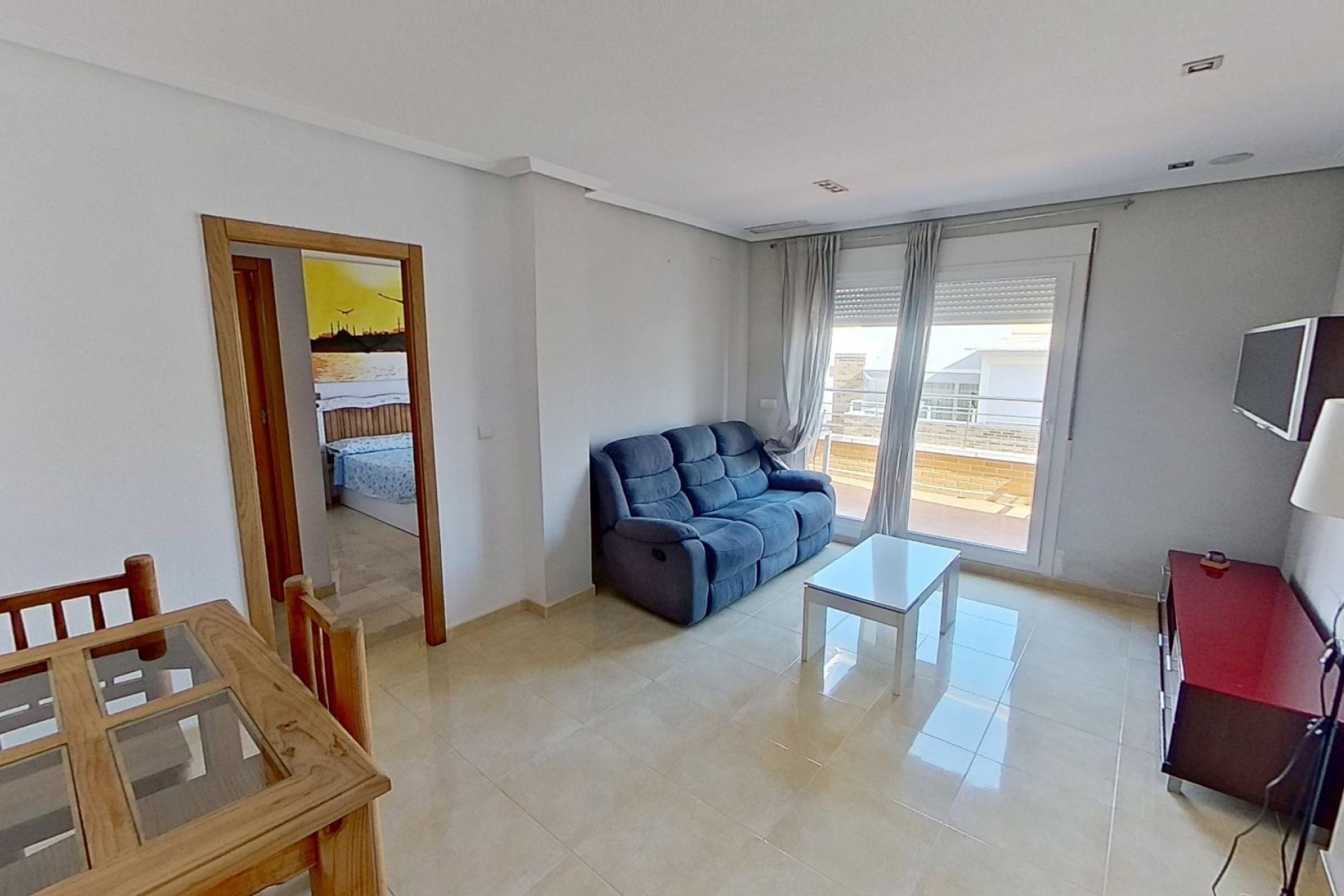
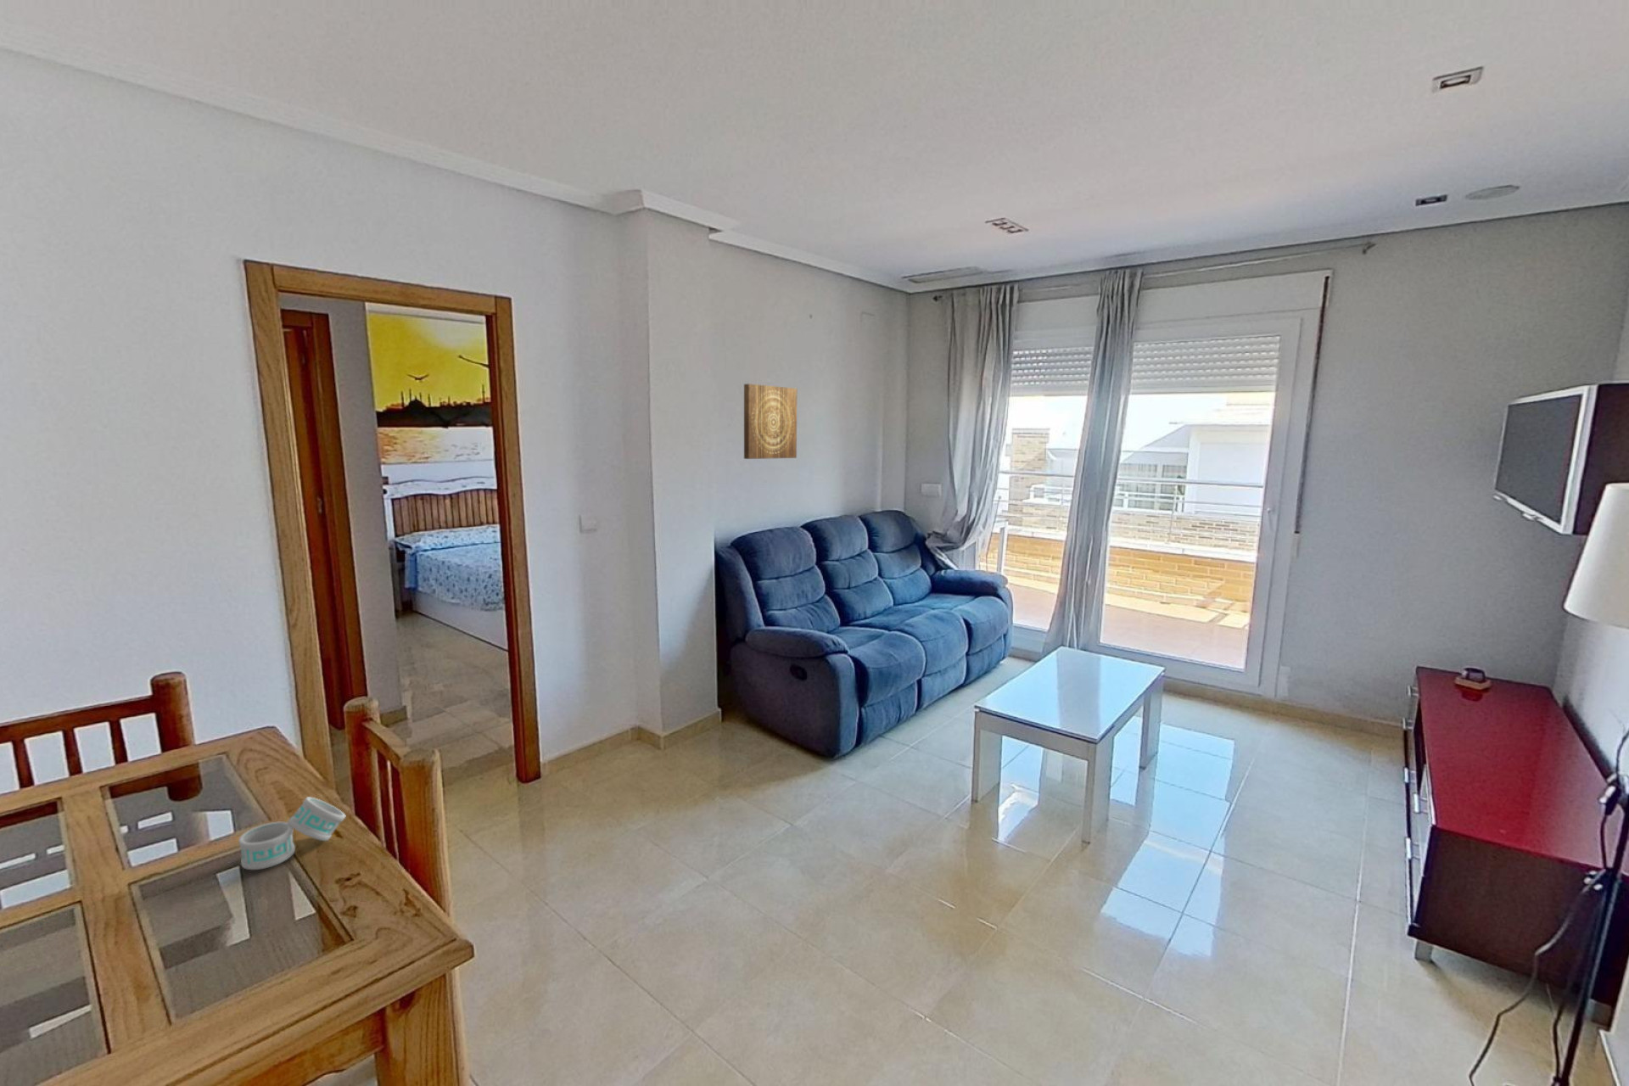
+ wall art (771, 423)
+ napkin ring (293, 825)
